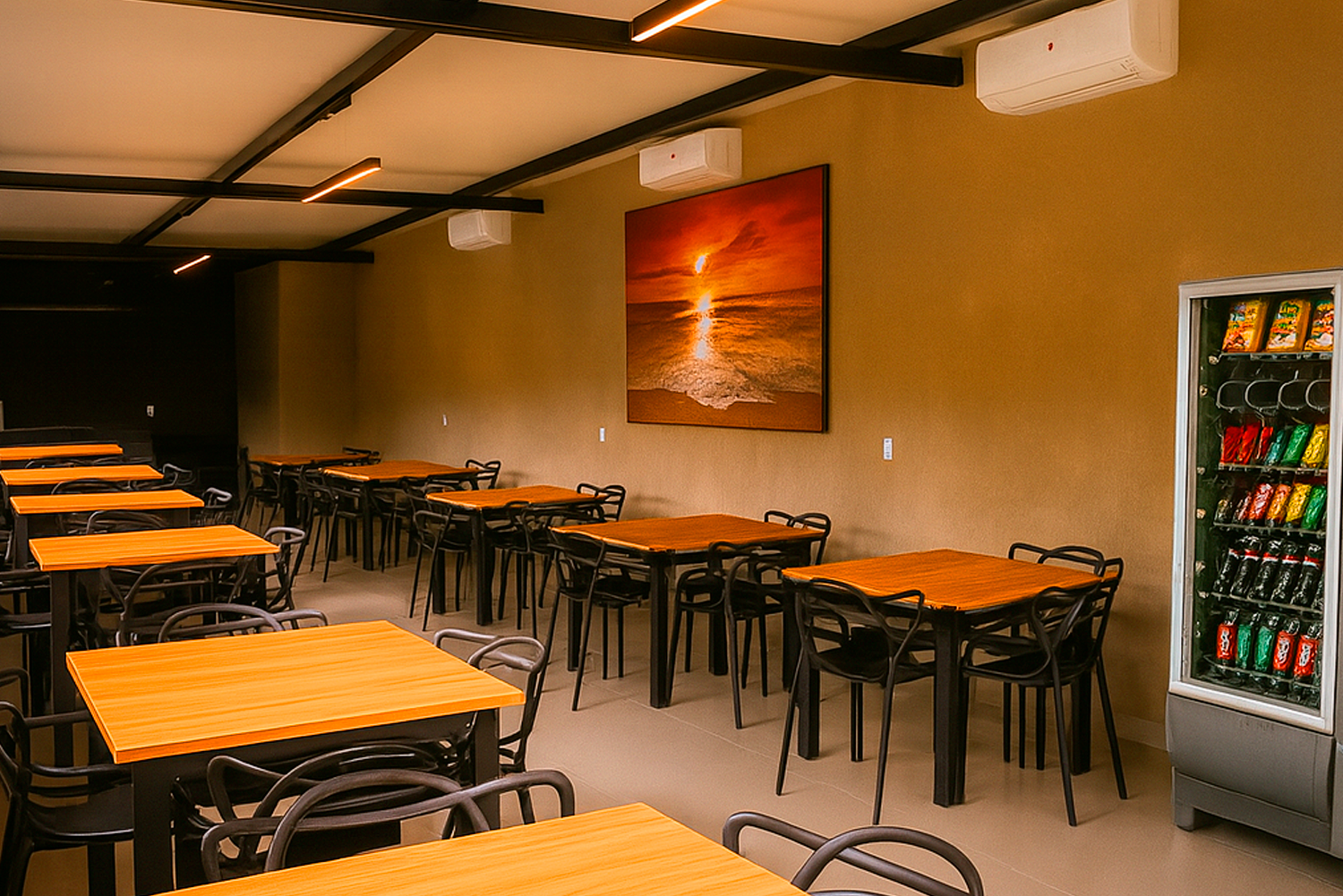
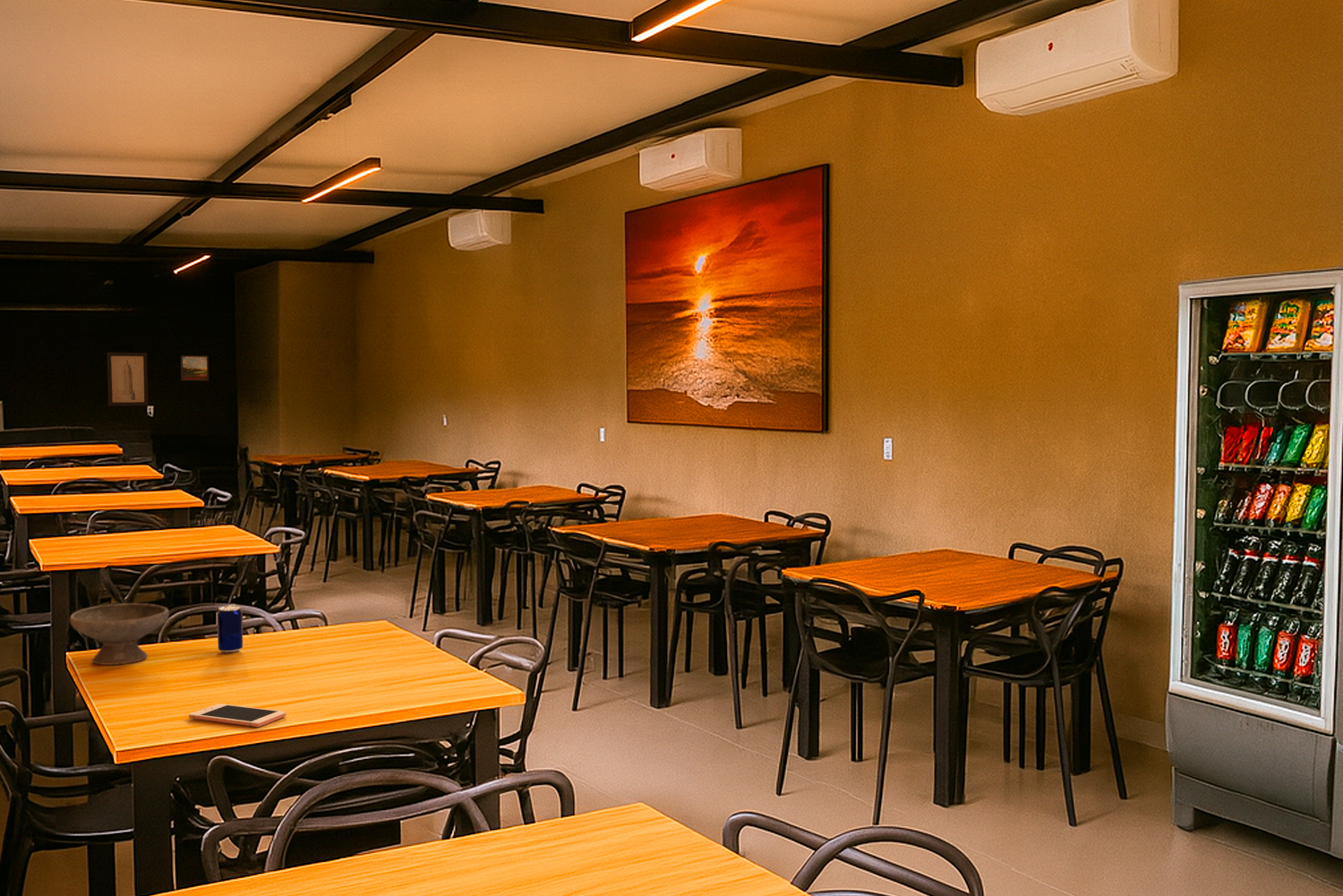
+ wall art (127, 379)
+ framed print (194, 368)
+ beer can (229, 627)
+ cell phone (237, 714)
+ bowl (120, 635)
